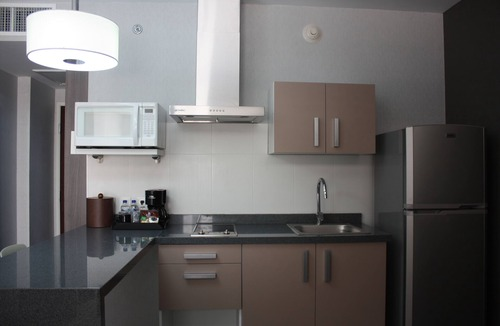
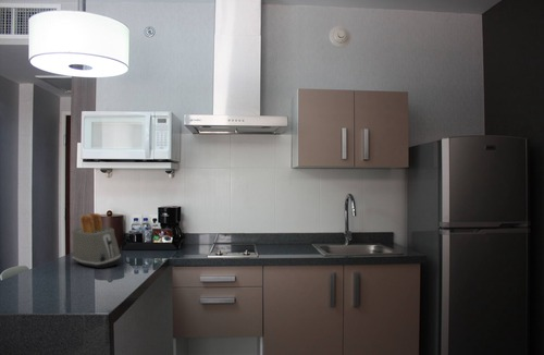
+ toaster (96, 238)
